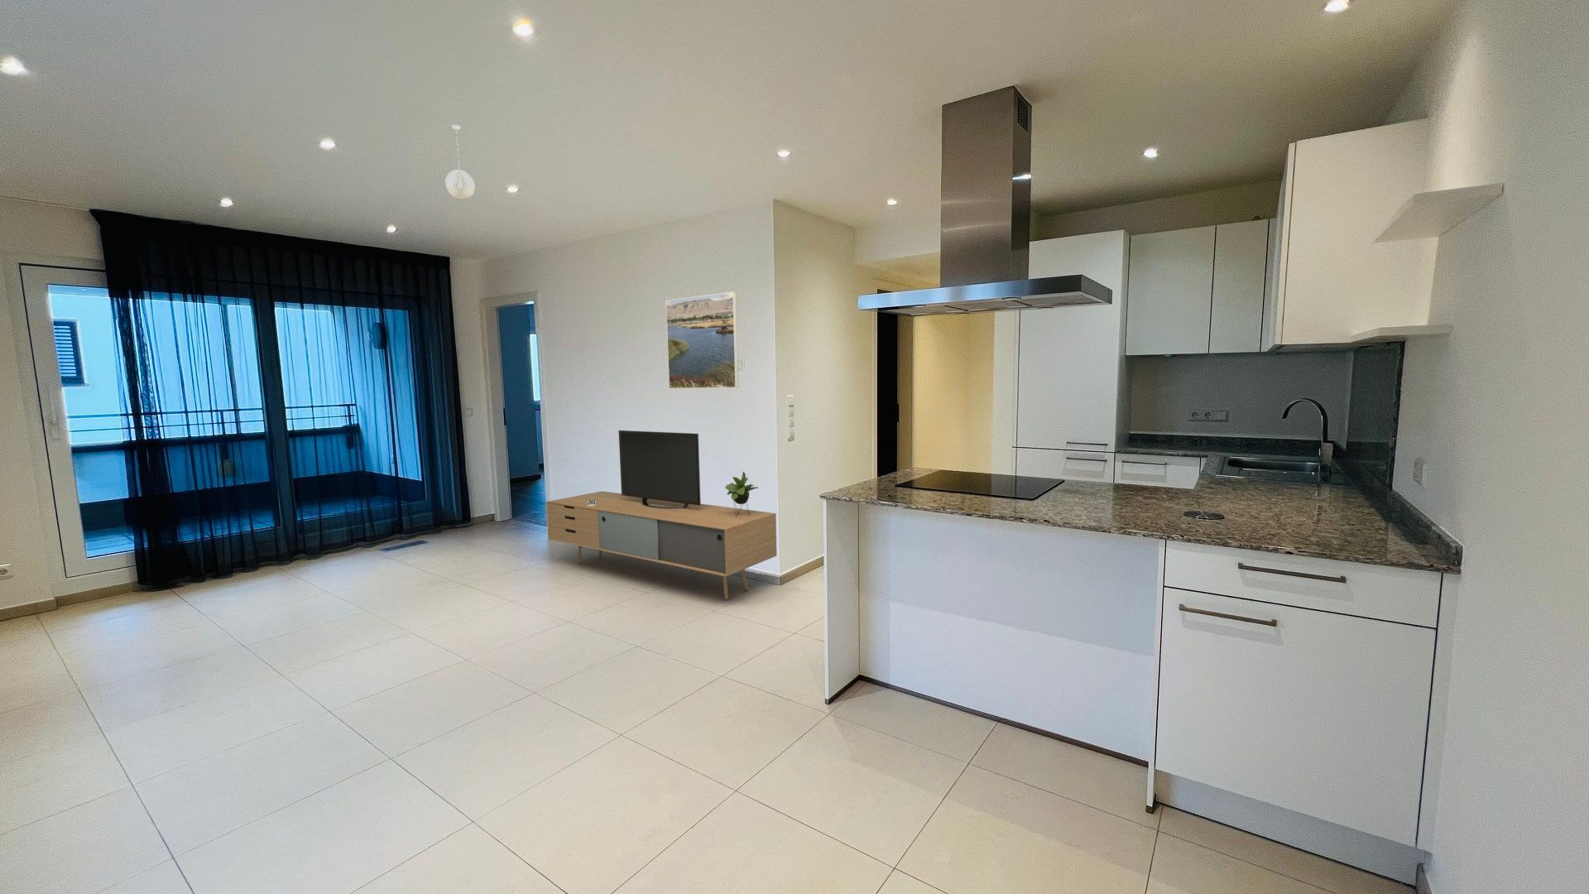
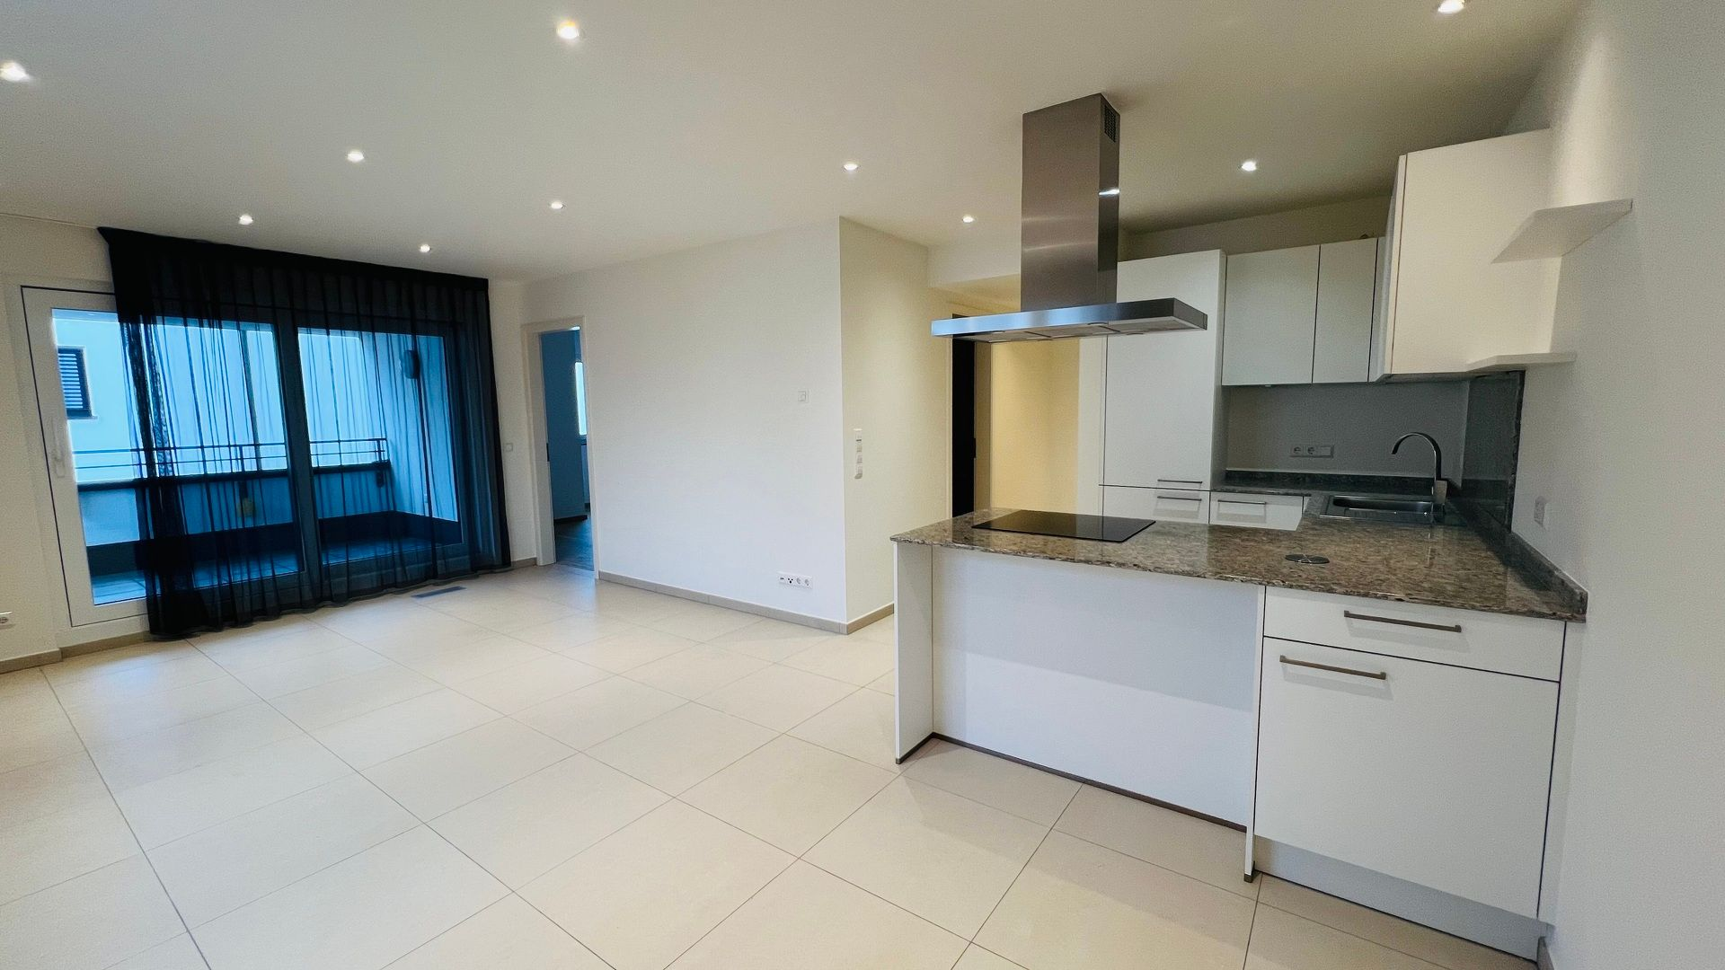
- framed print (701, 343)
- pendant light (458, 163)
- media console (655, 504)
